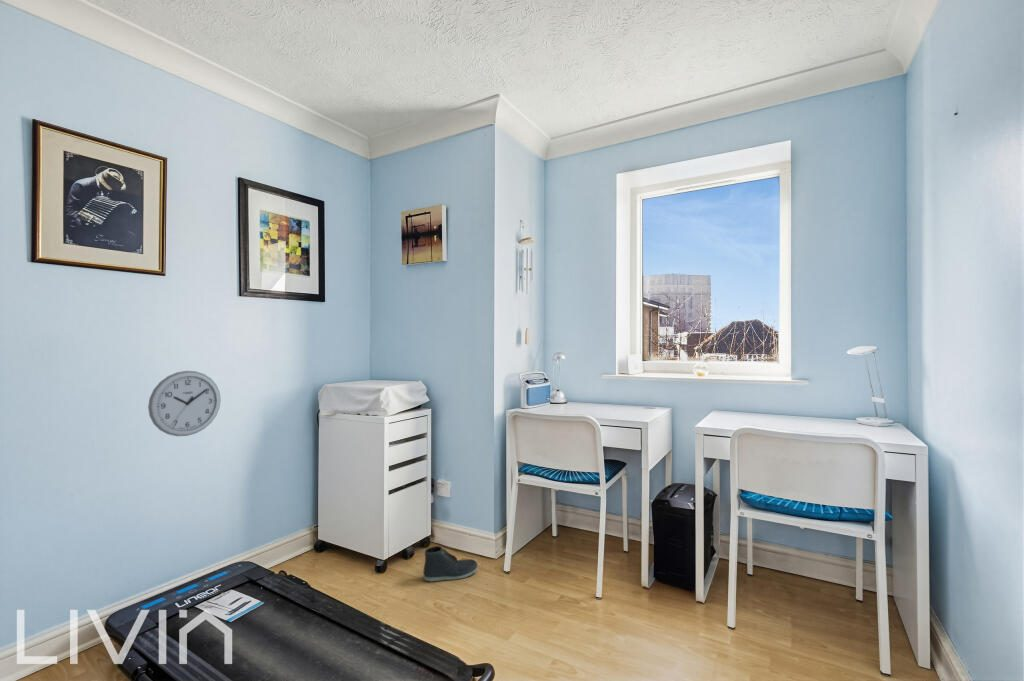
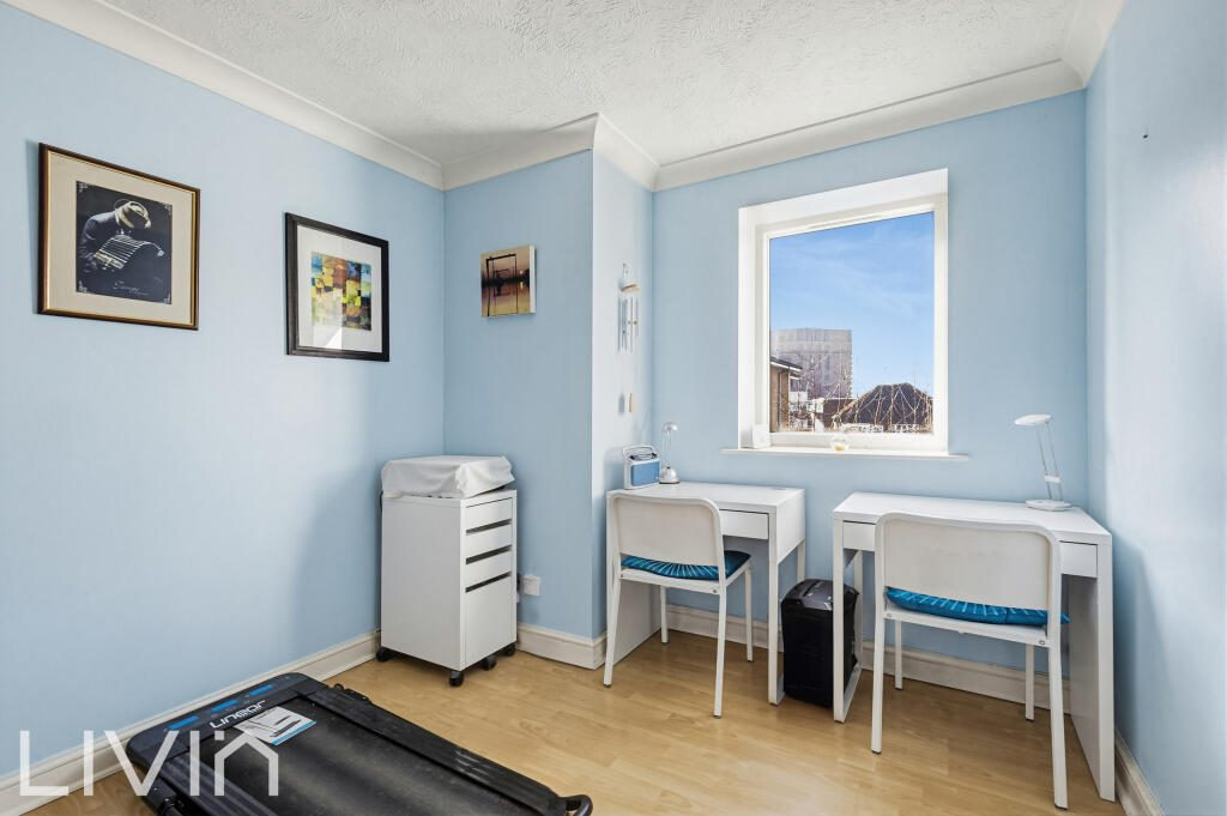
- sneaker (451, 561)
- wall clock (187, 403)
